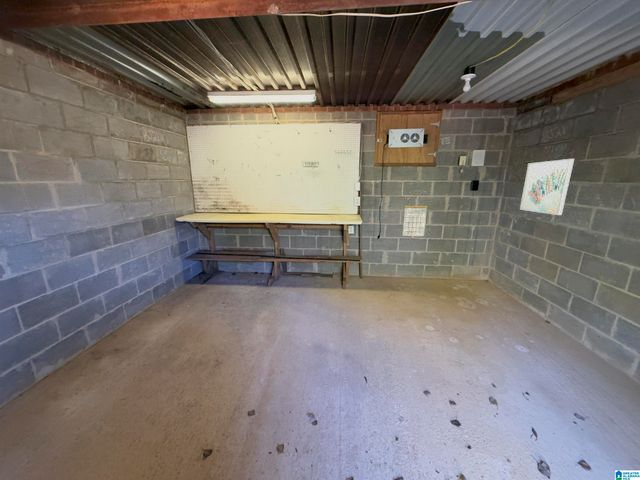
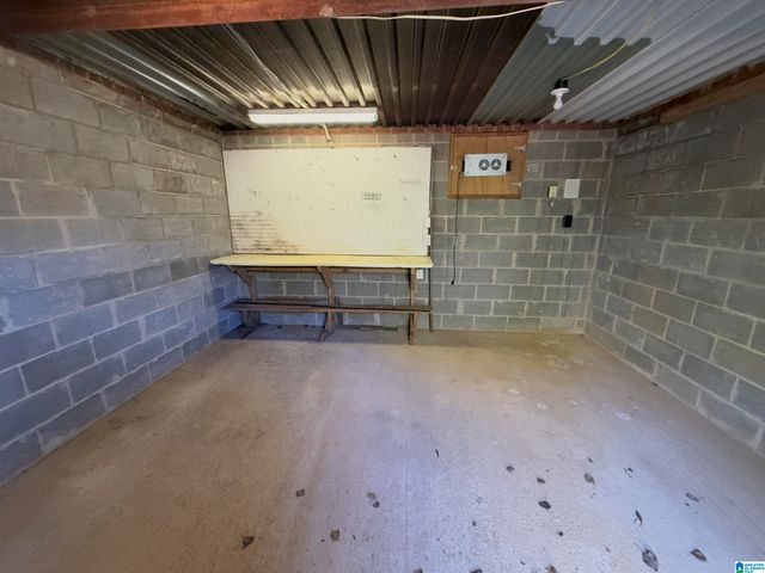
- calendar (414, 217)
- wall art (543, 187)
